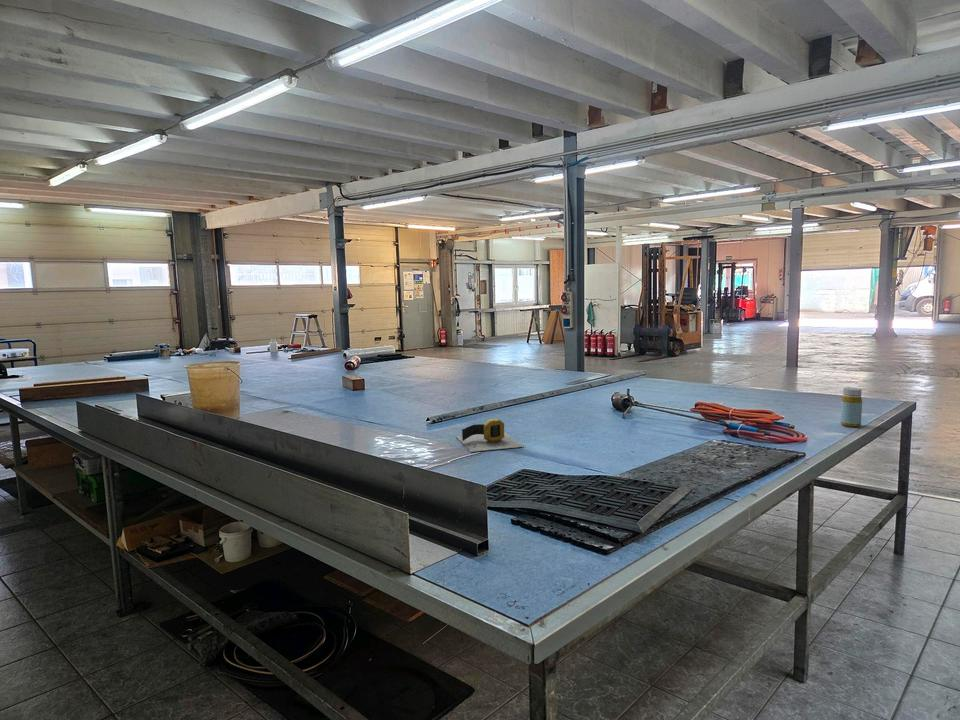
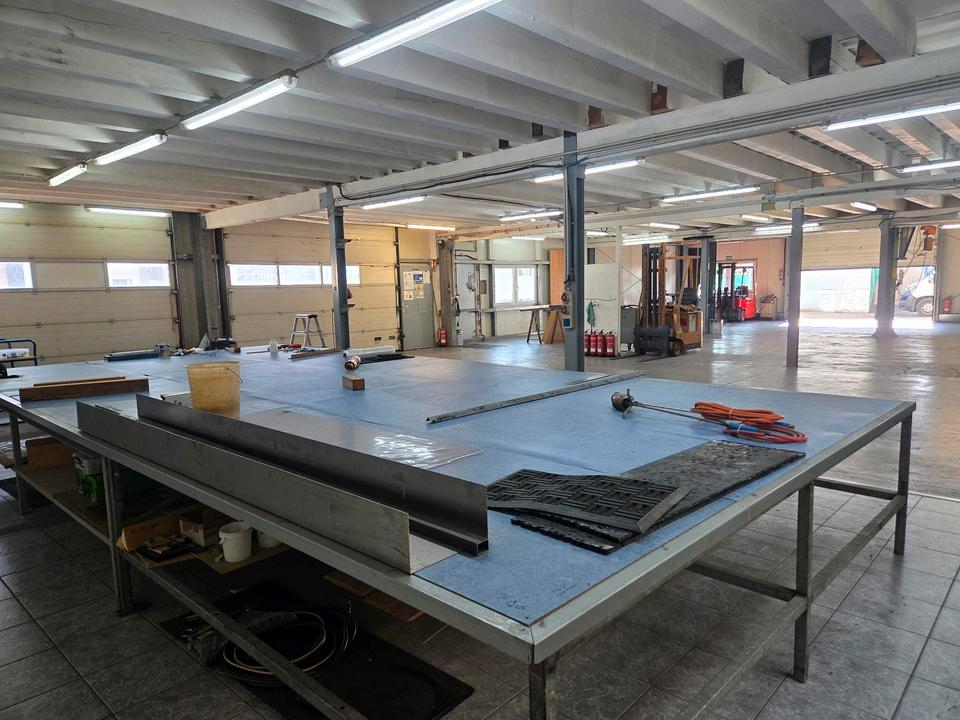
- wristwatch (488, 430)
- bottle (851, 406)
